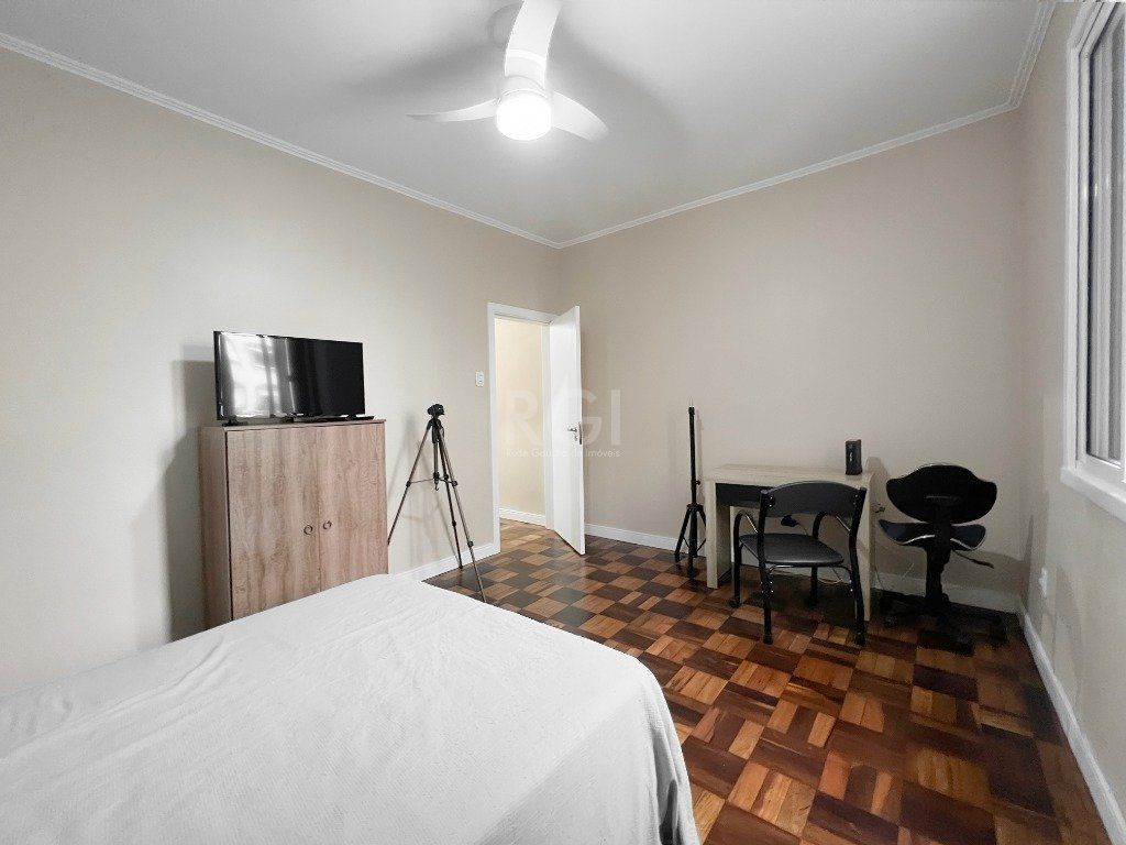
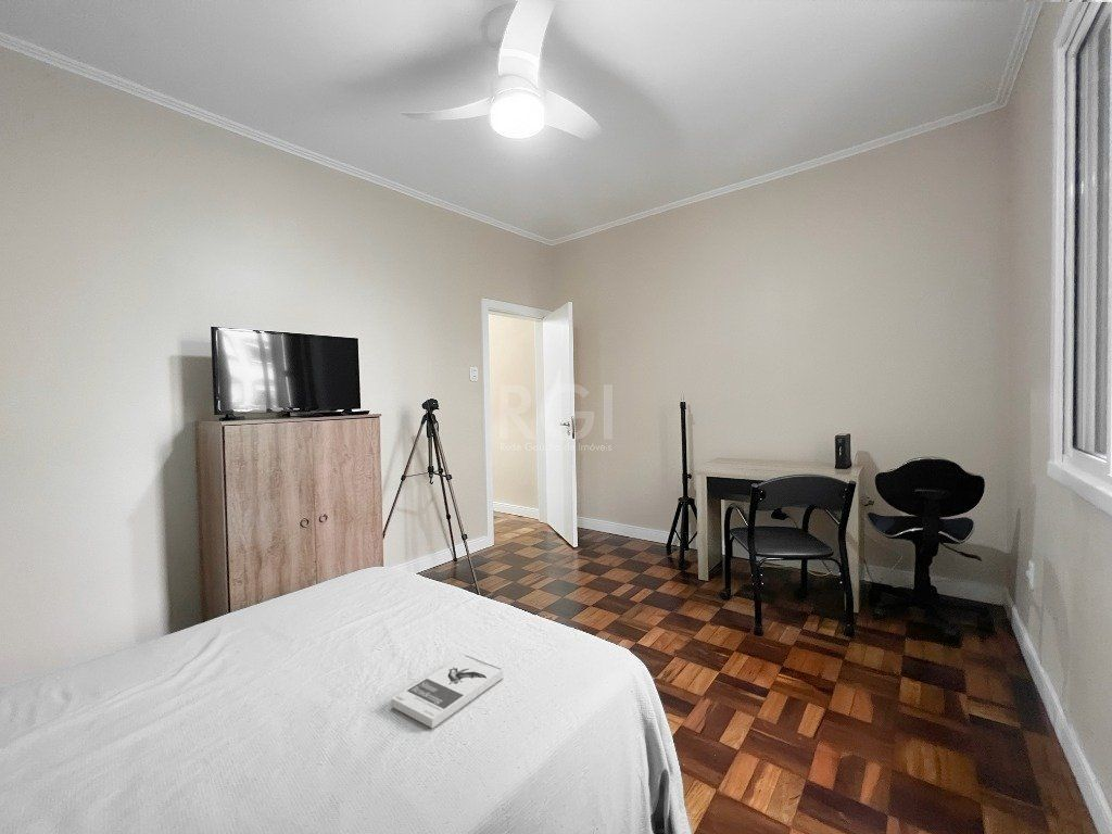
+ book (450, 686)
